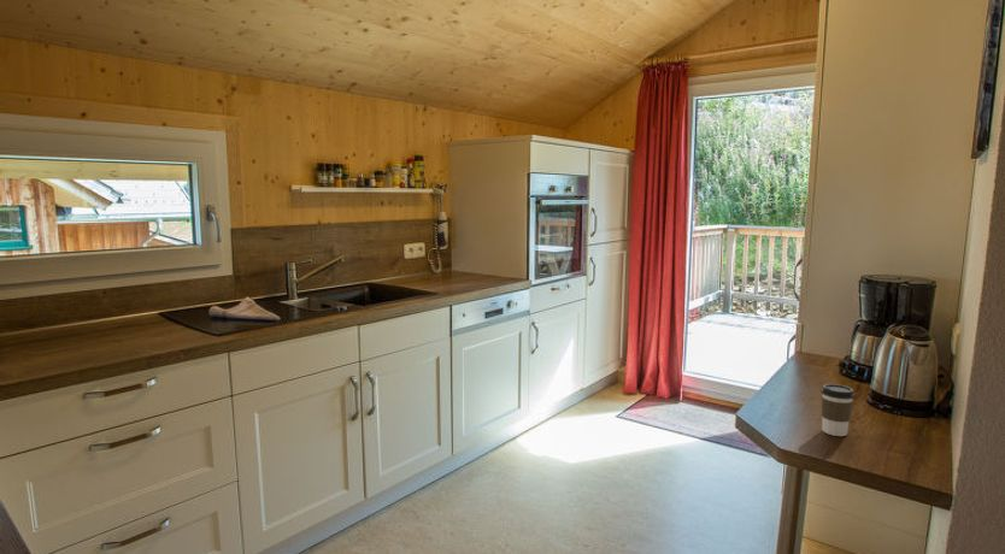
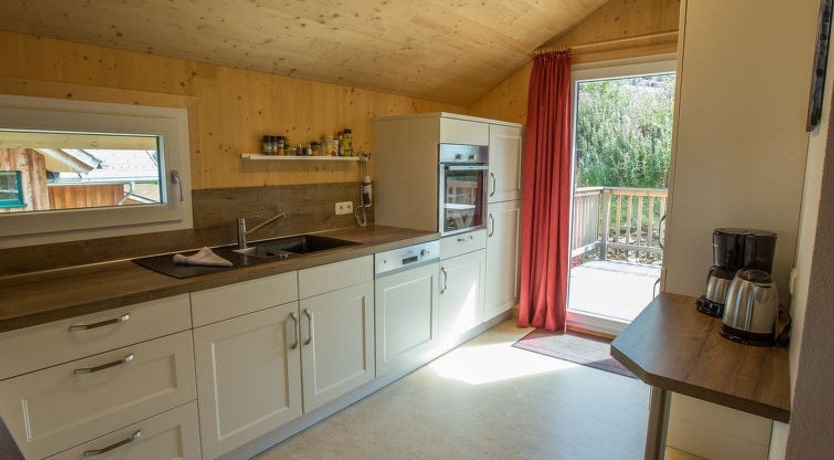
- coffee cup (836, 409)
